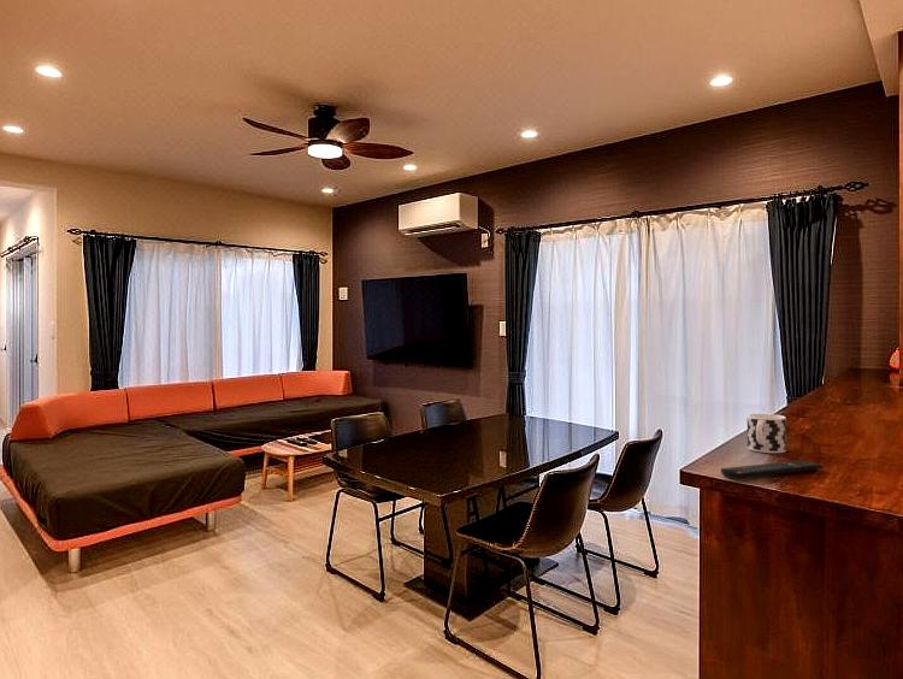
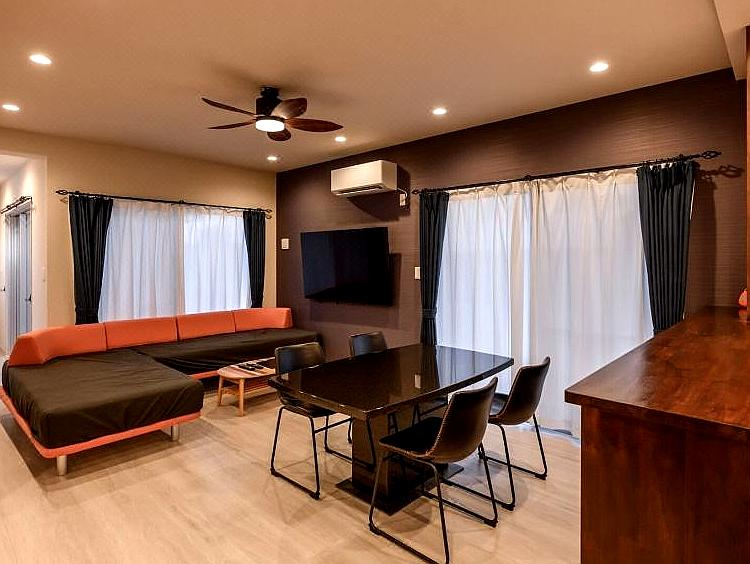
- cup (765, 433)
- remote control (771, 470)
